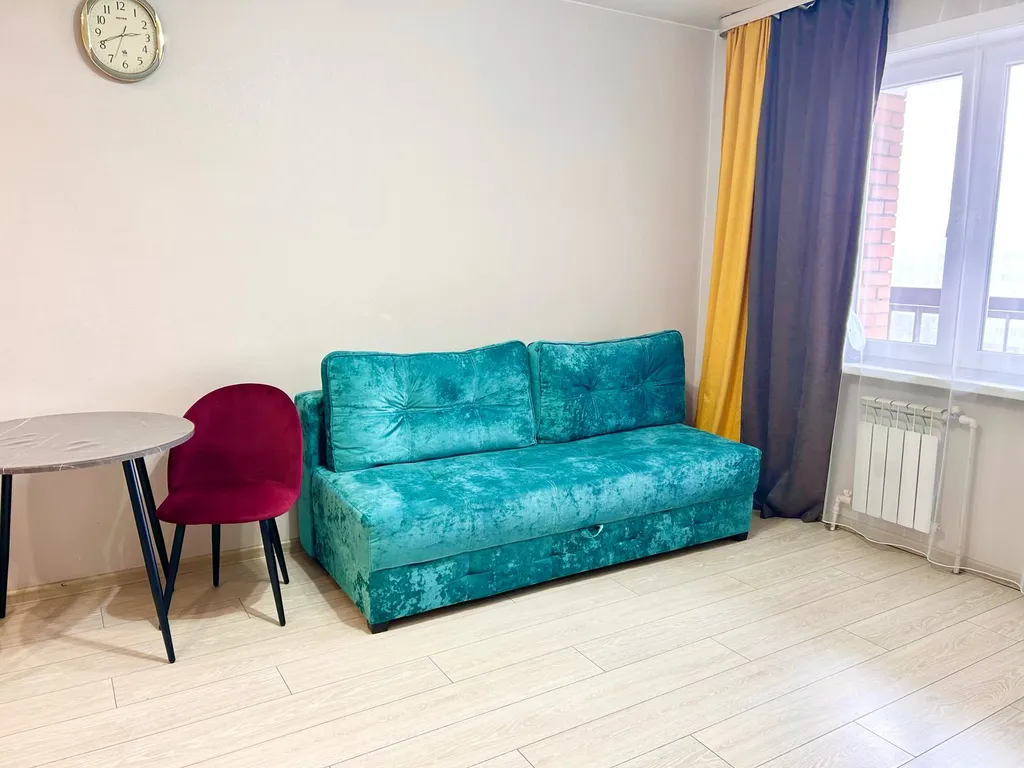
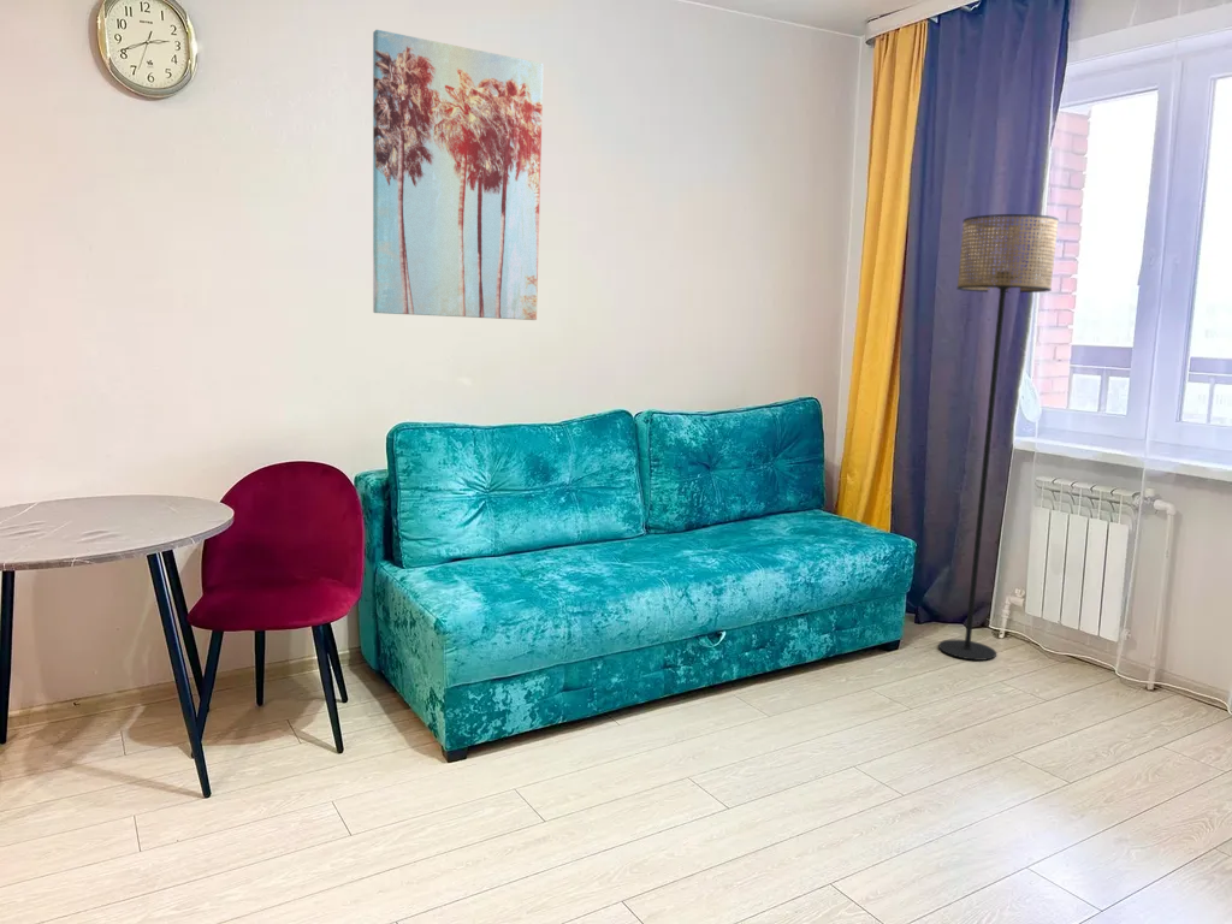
+ wall art (460, 184)
+ floor lamp (988, 442)
